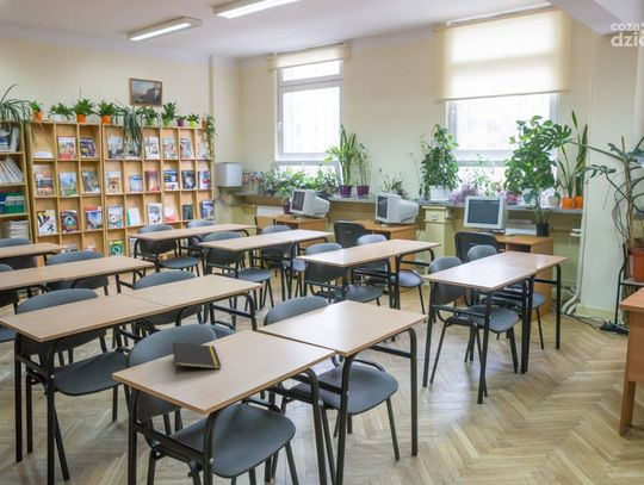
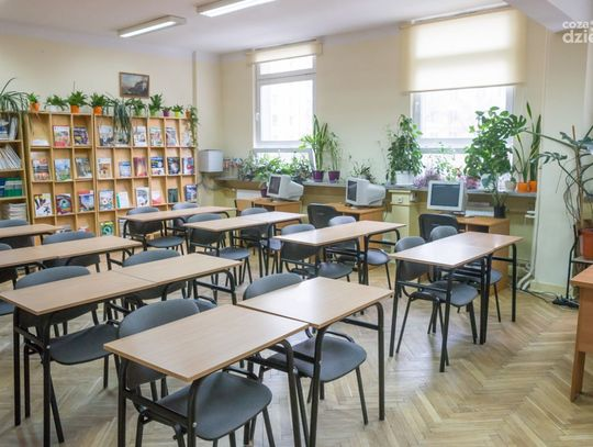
- notepad (196, 355)
